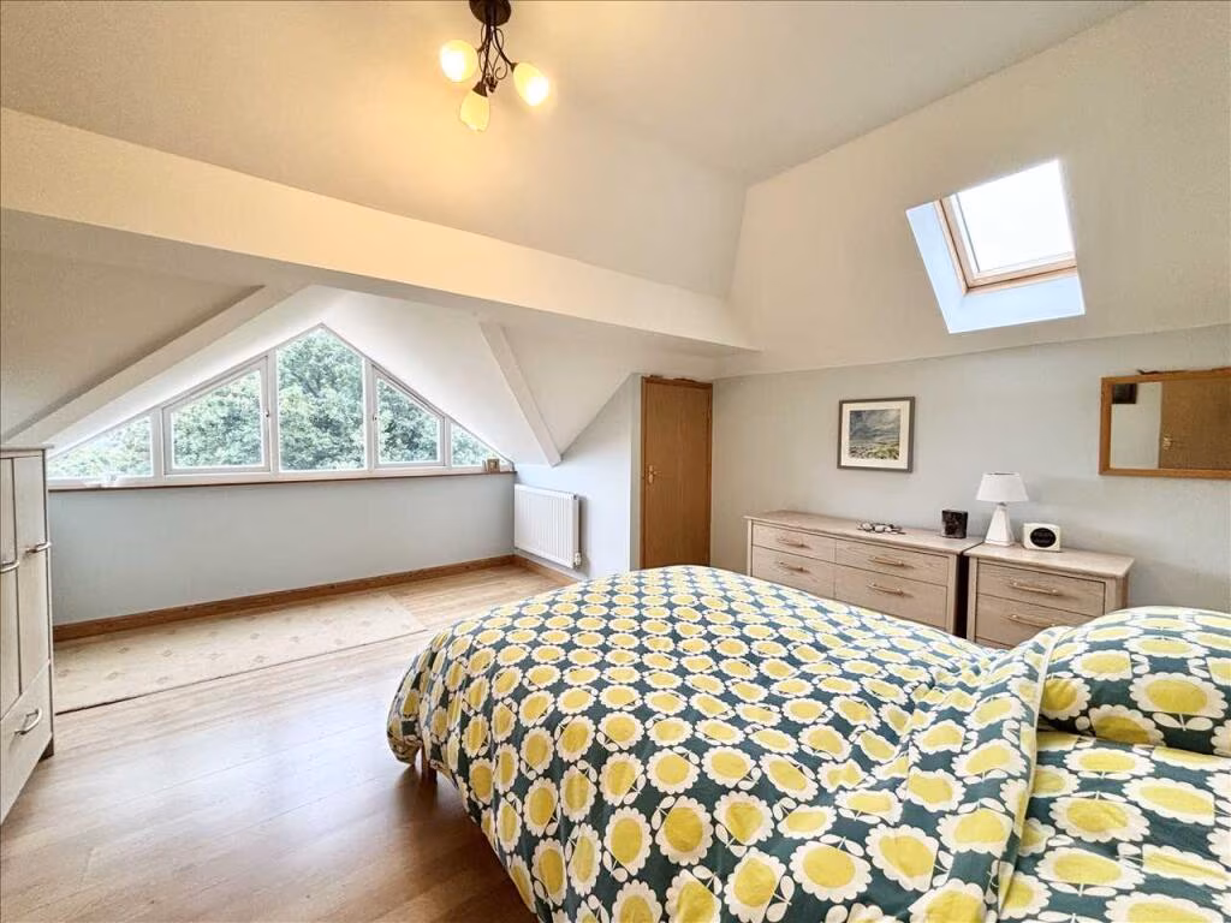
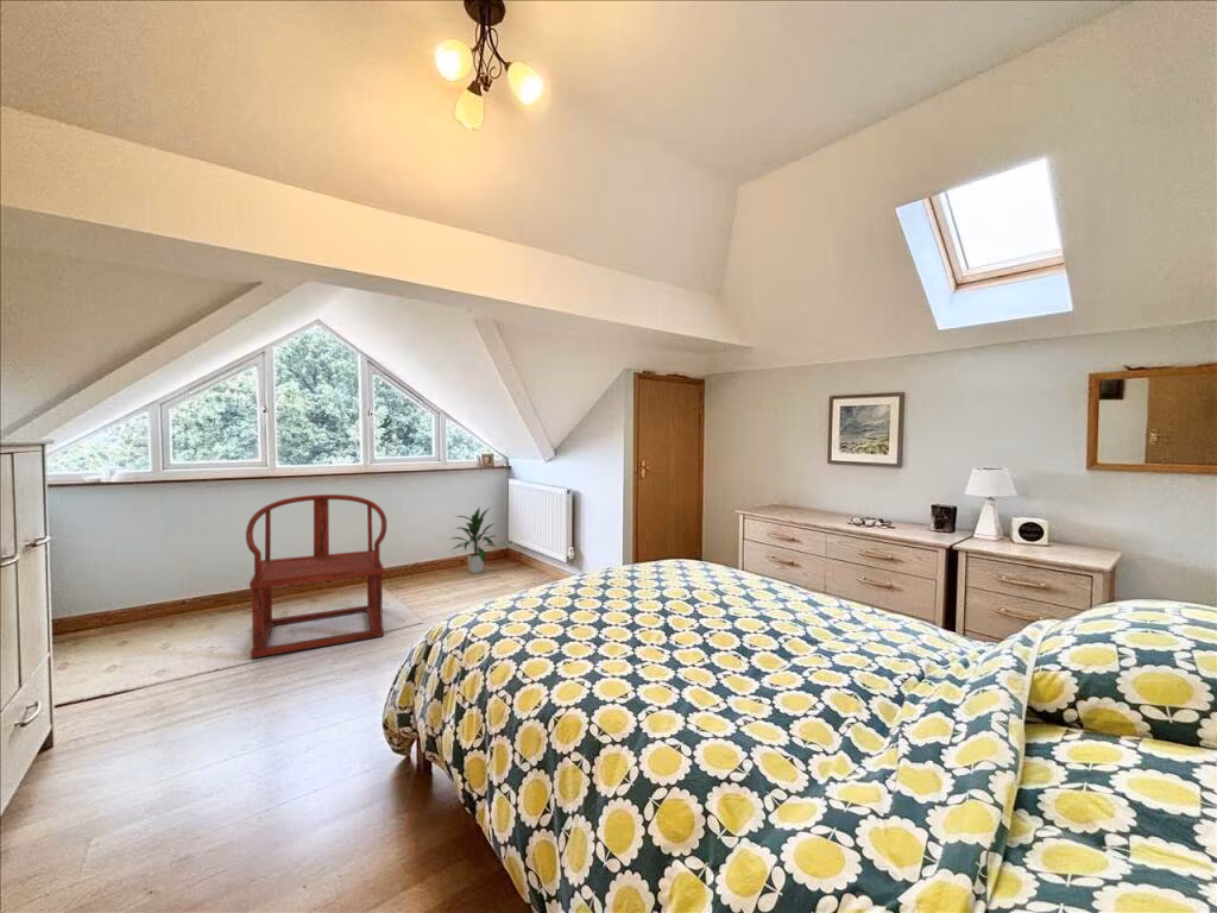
+ indoor plant (475, 540)
+ armchair (321, 563)
